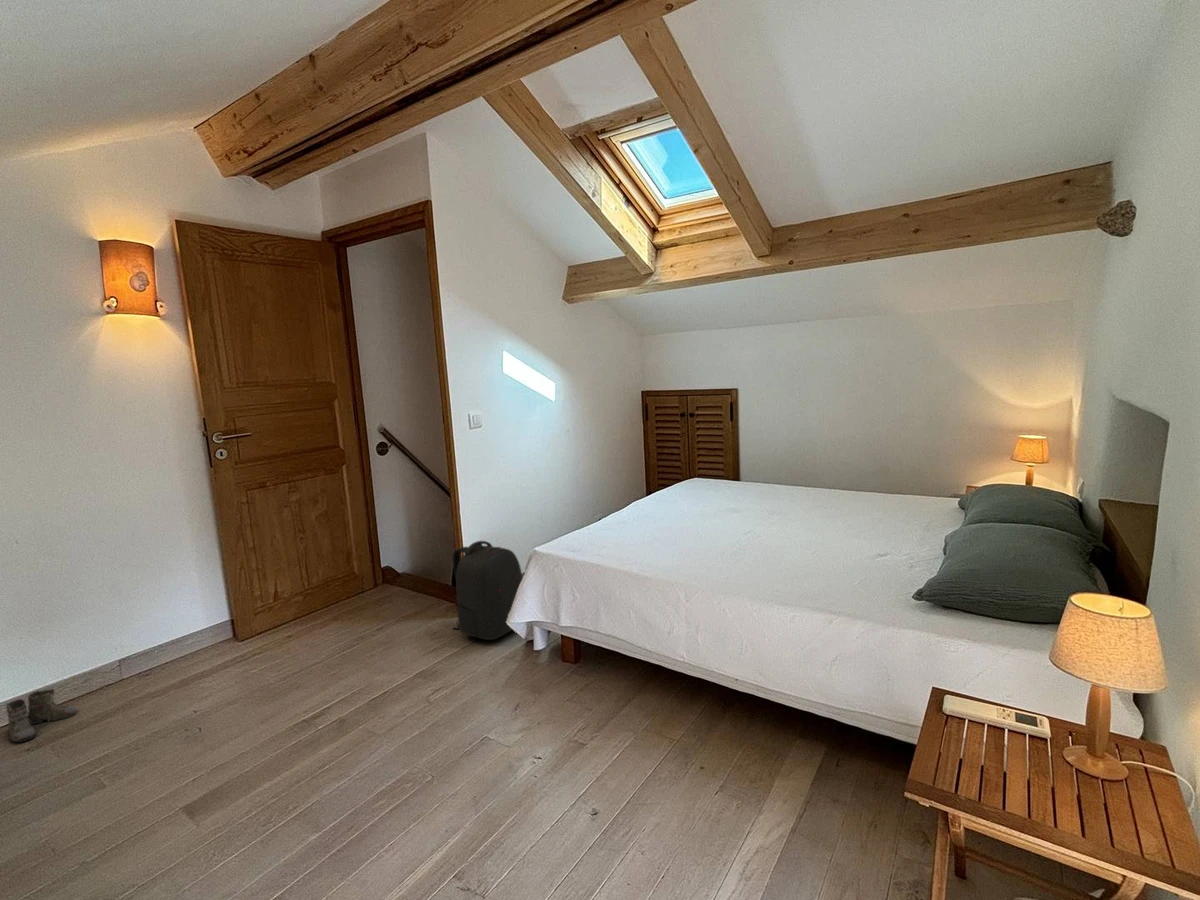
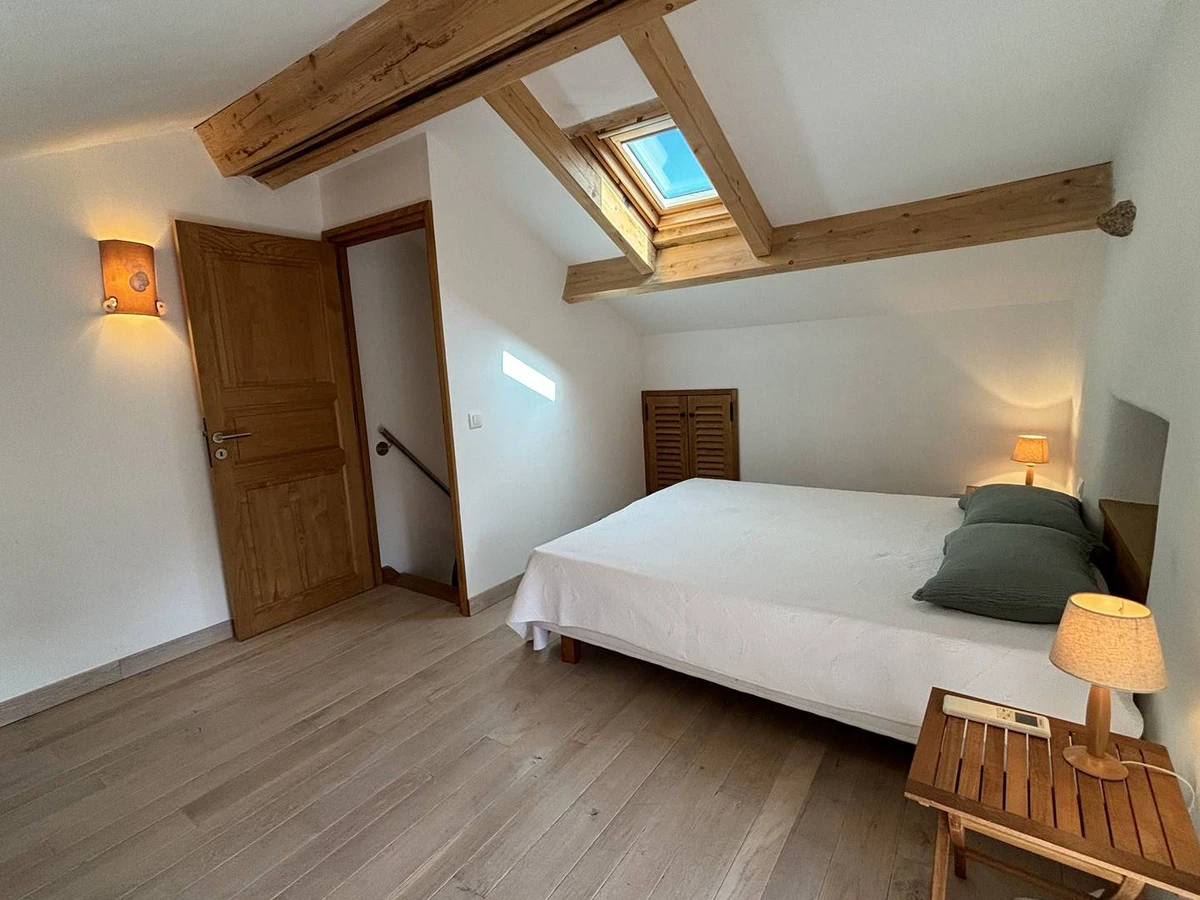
- backpack (485, 586)
- boots (34, 712)
